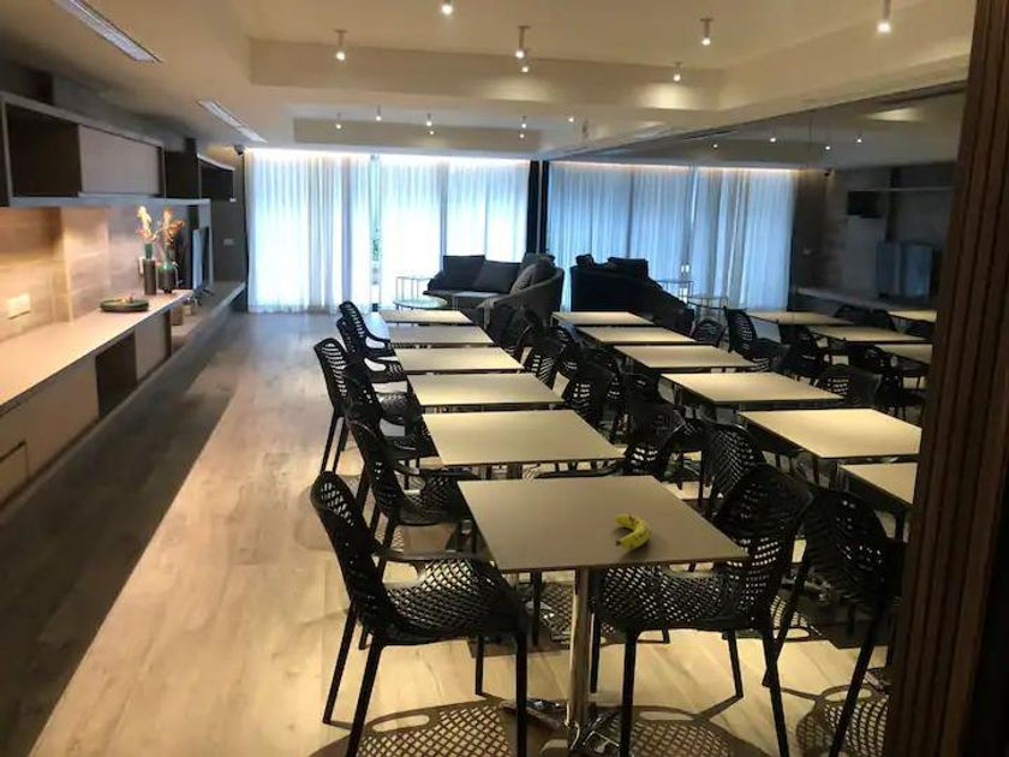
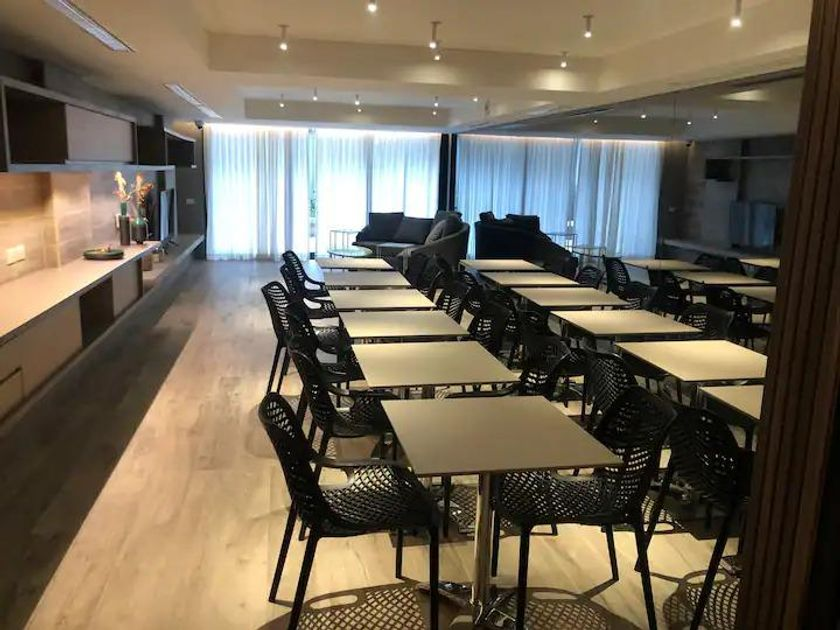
- fruit (625, 526)
